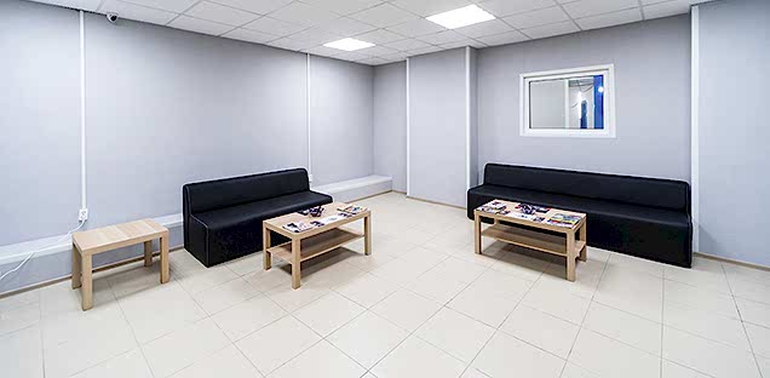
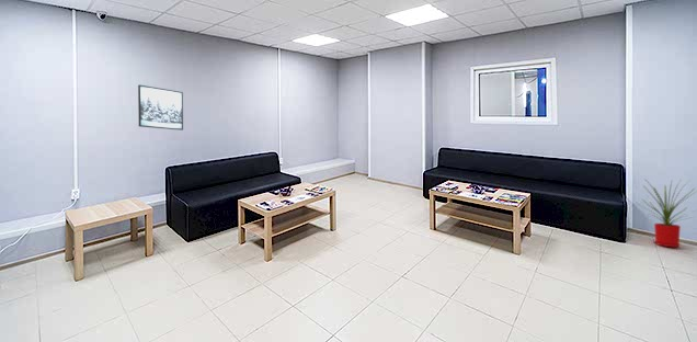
+ house plant (666, 212)
+ wall art (161, 109)
